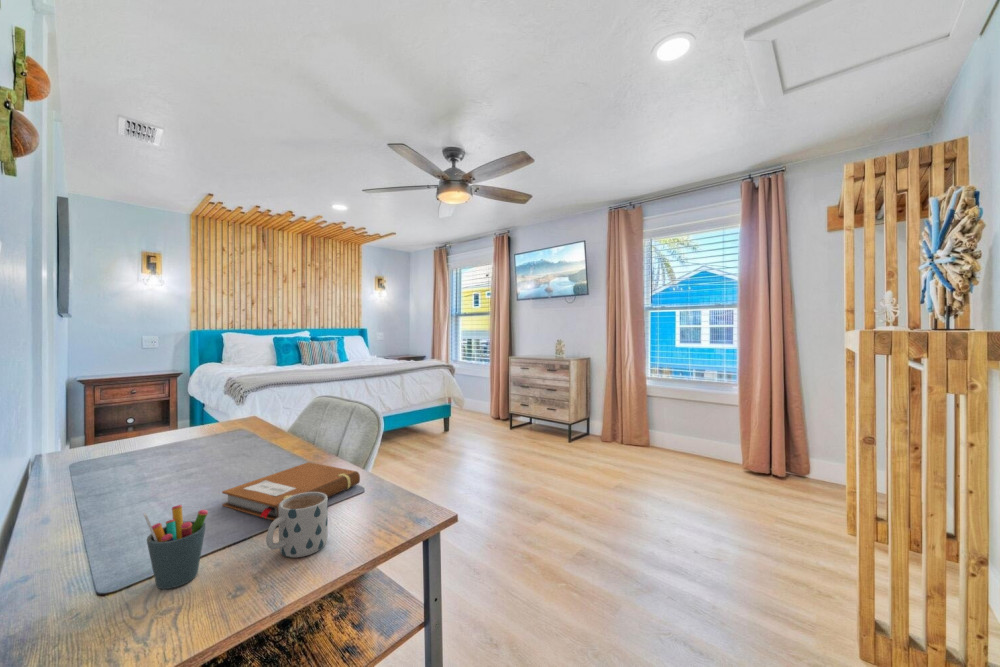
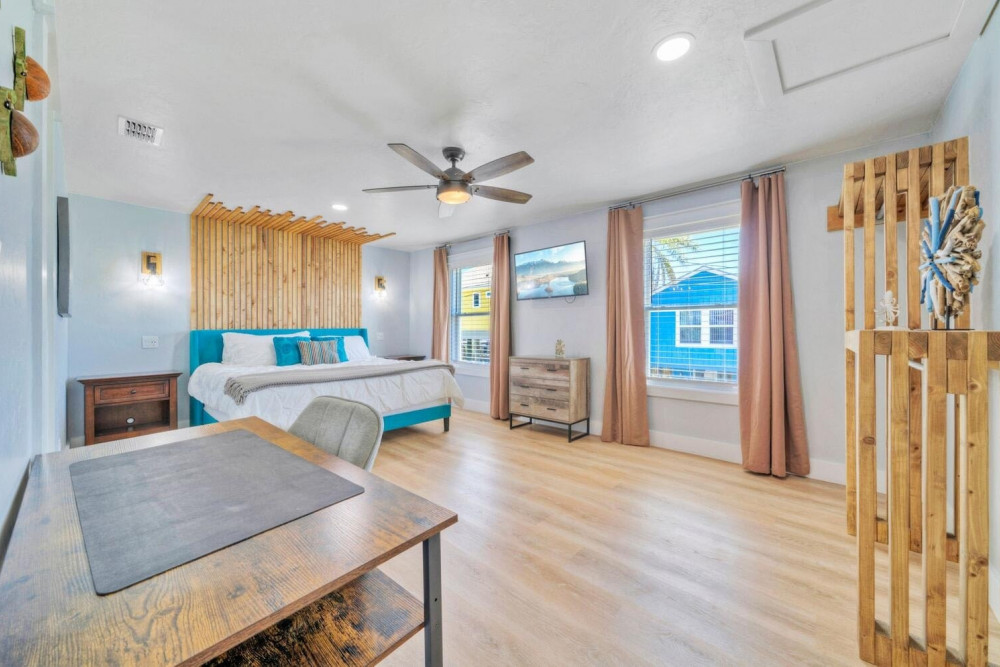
- notebook (293, 488)
- mug (296, 527)
- pen holder (177, 542)
